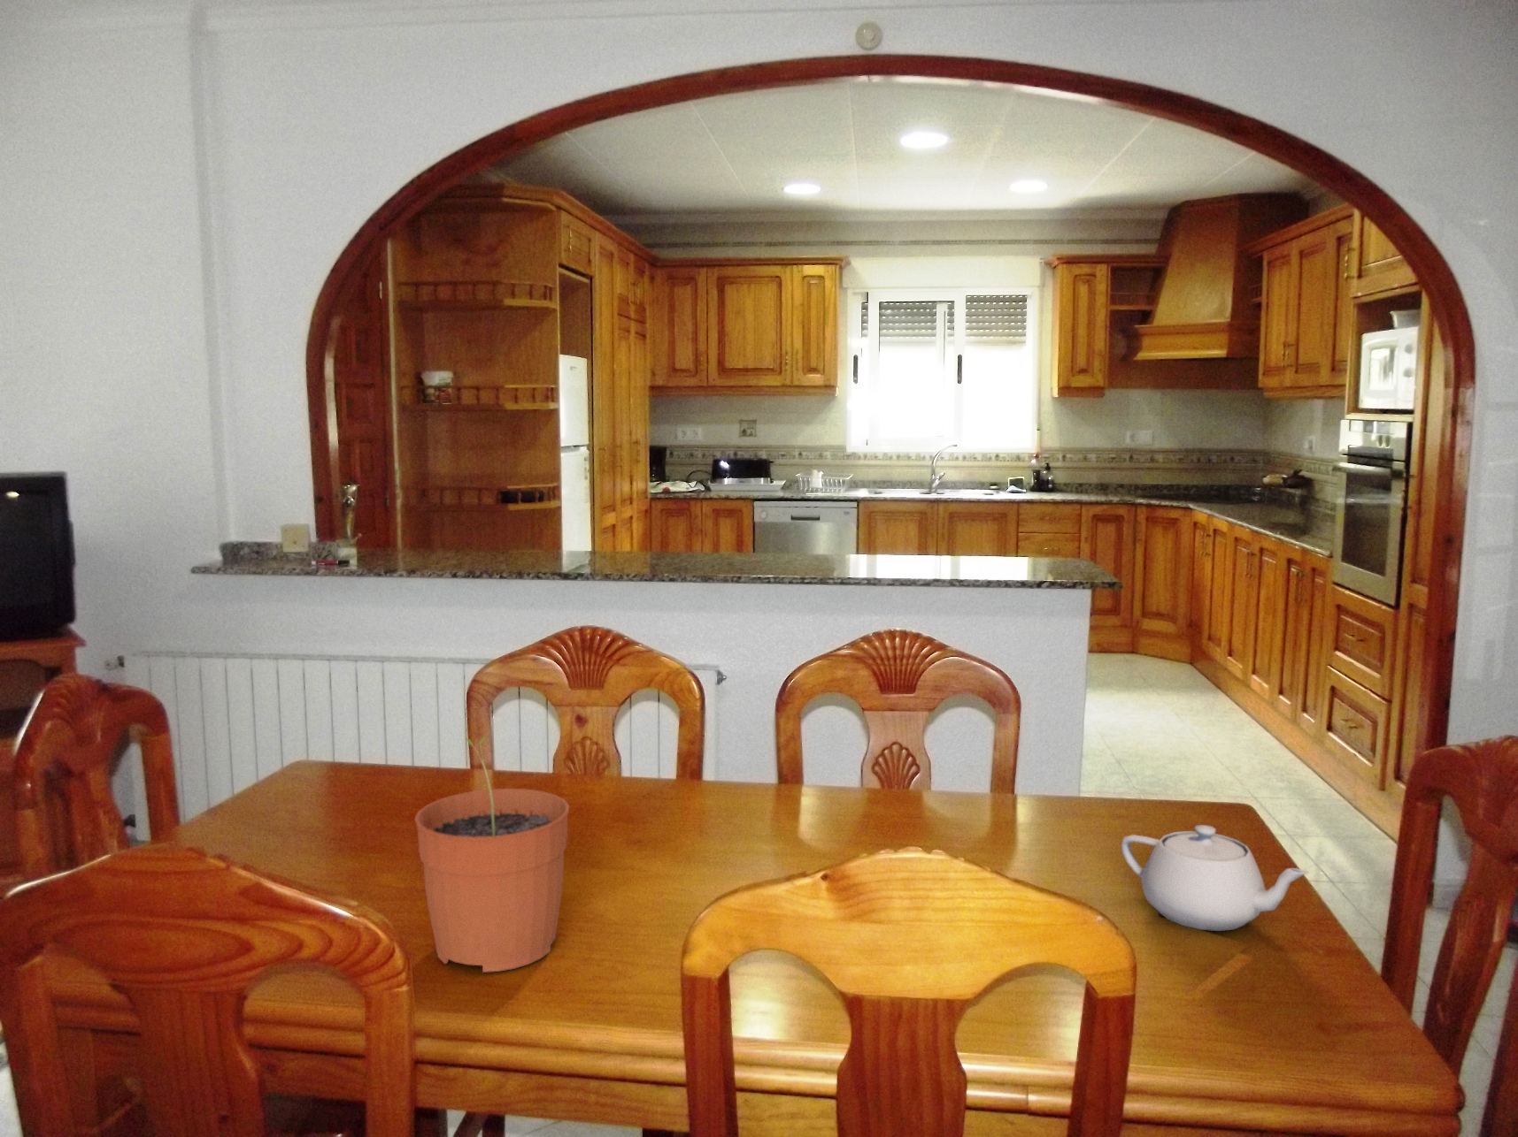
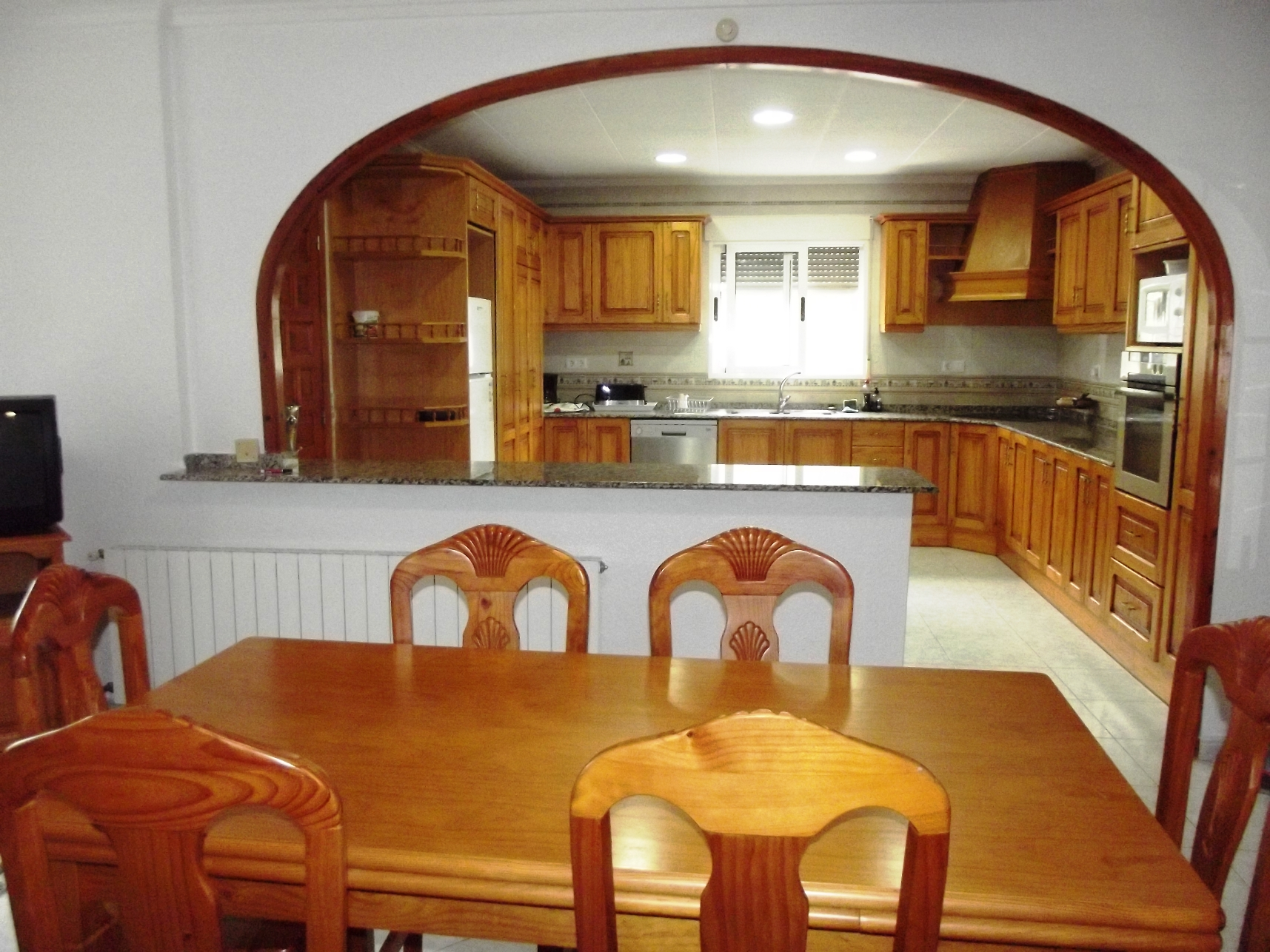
- plant pot (494, 844)
- teapot (1208, 872)
